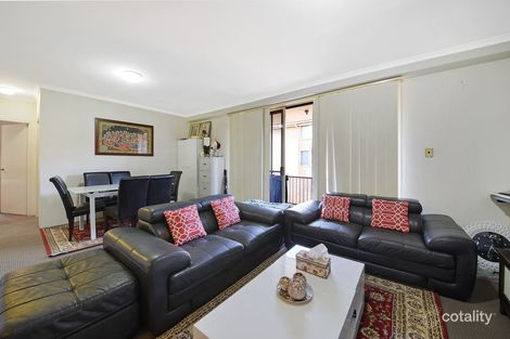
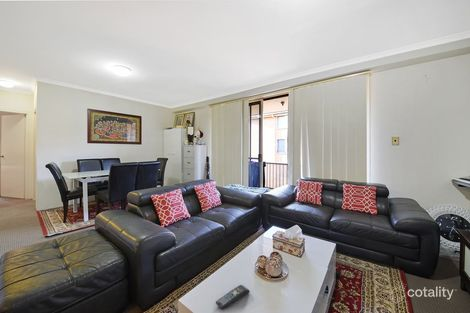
+ remote control (233, 296)
